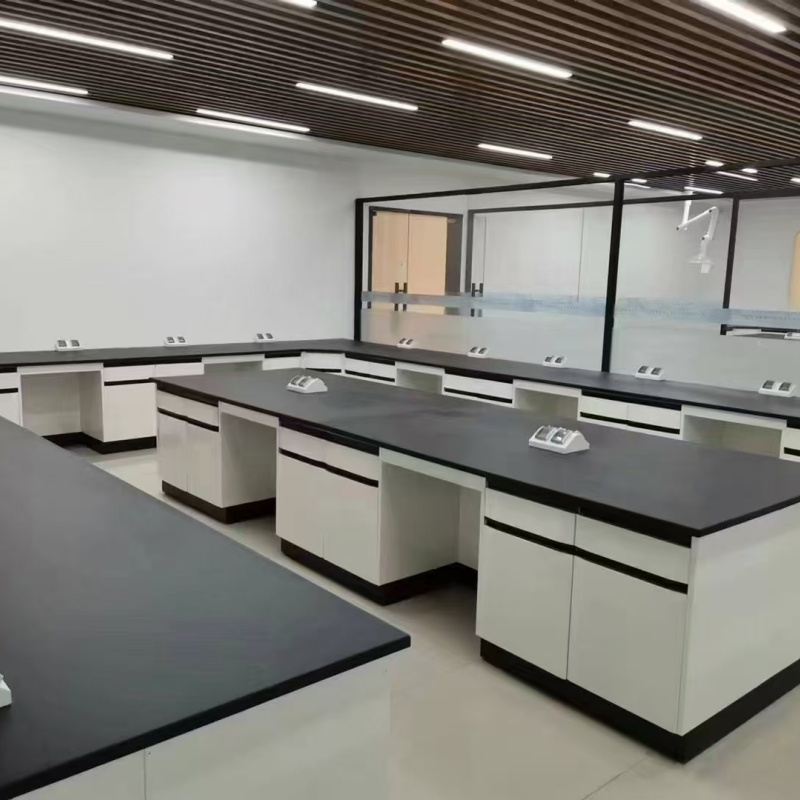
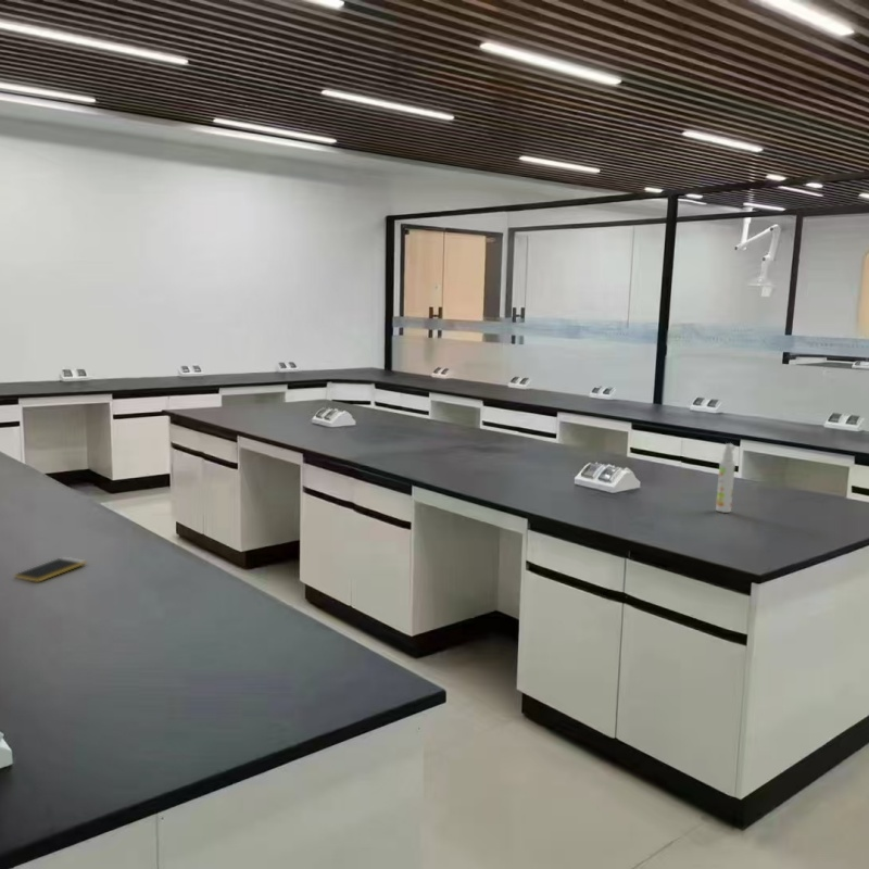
+ smartphone (51, 568)
+ spray bottle (727, 477)
